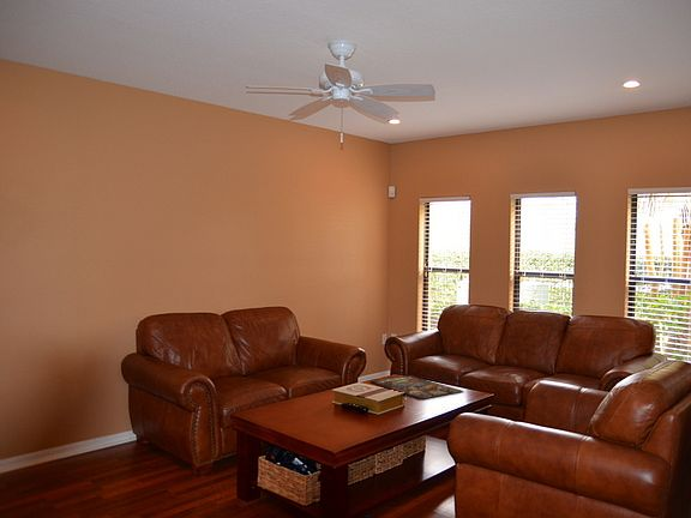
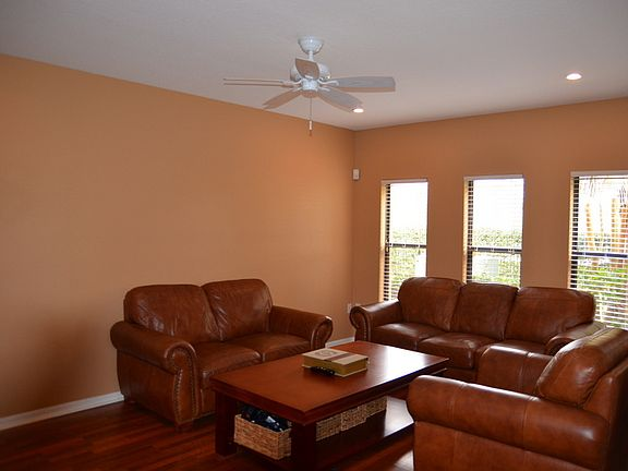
- stained glass panel (415, 385)
